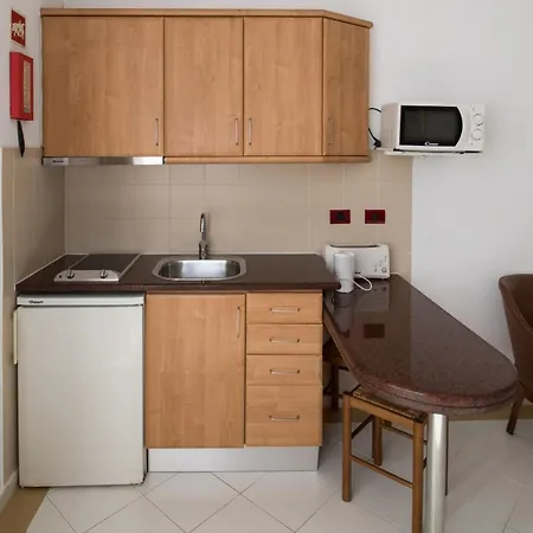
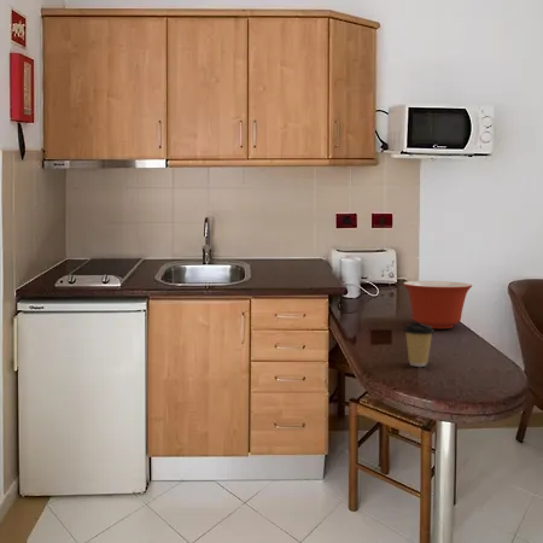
+ mixing bowl (436, 304)
+ coffee cup (418, 344)
